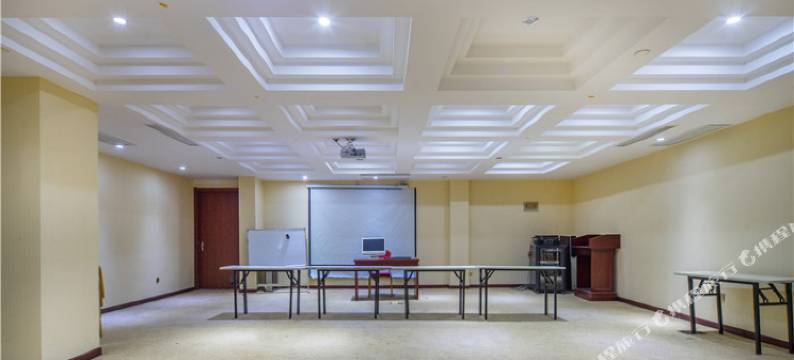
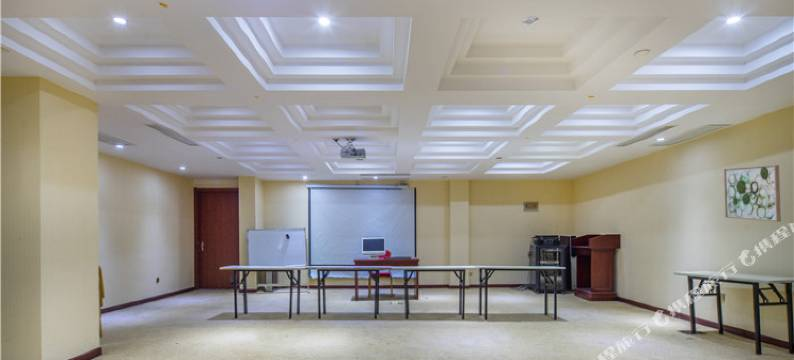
+ wall art (749, 193)
